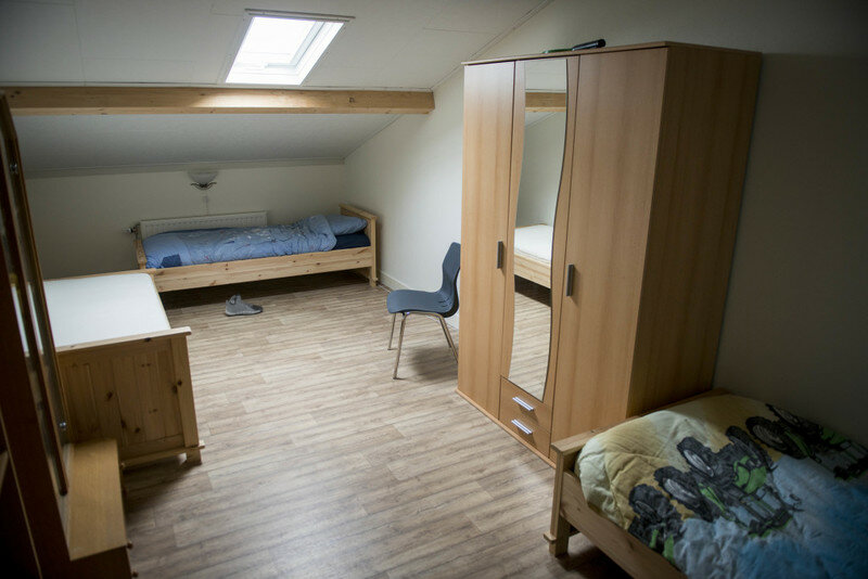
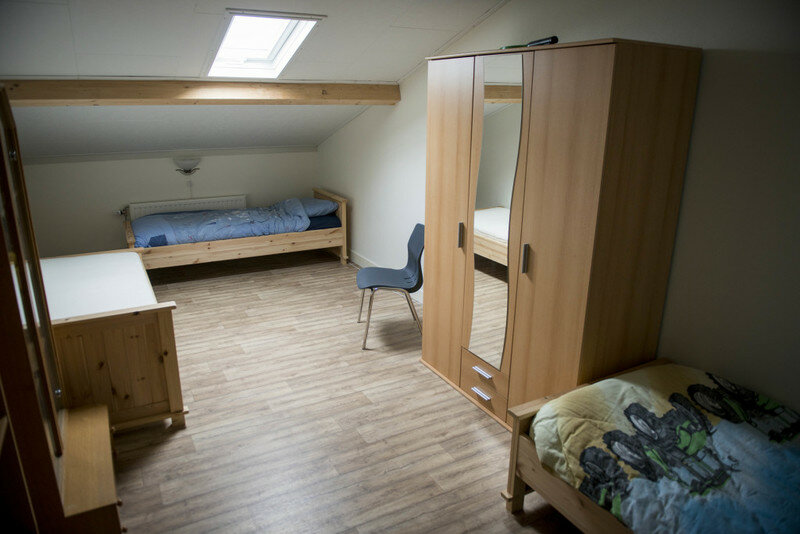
- sneaker (243, 303)
